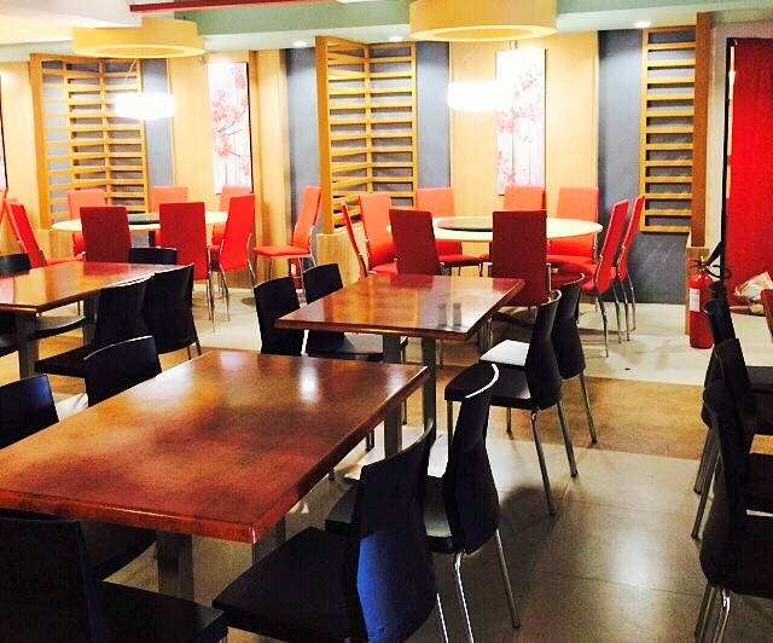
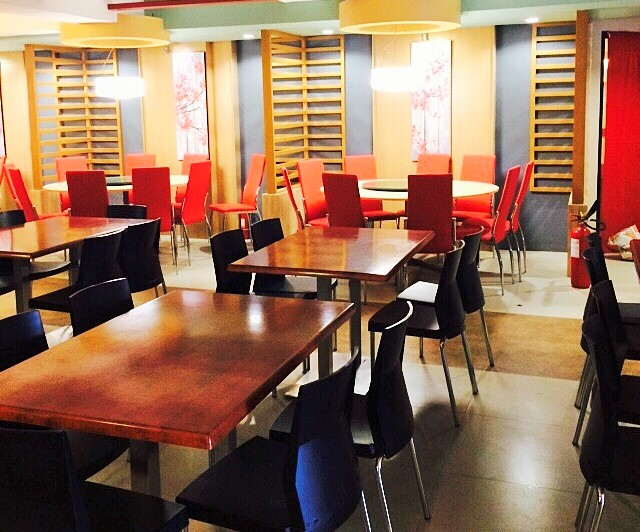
- salt and pepper shaker (446, 313)
